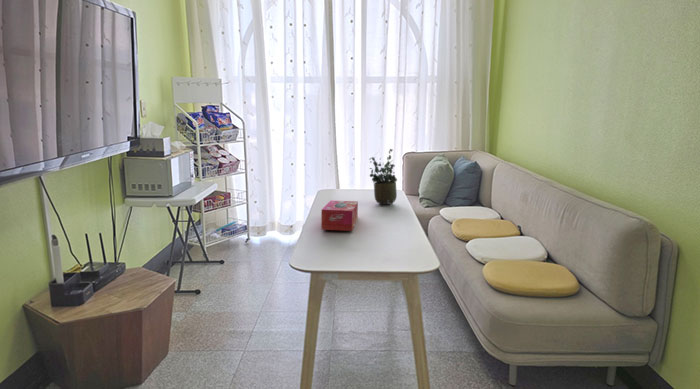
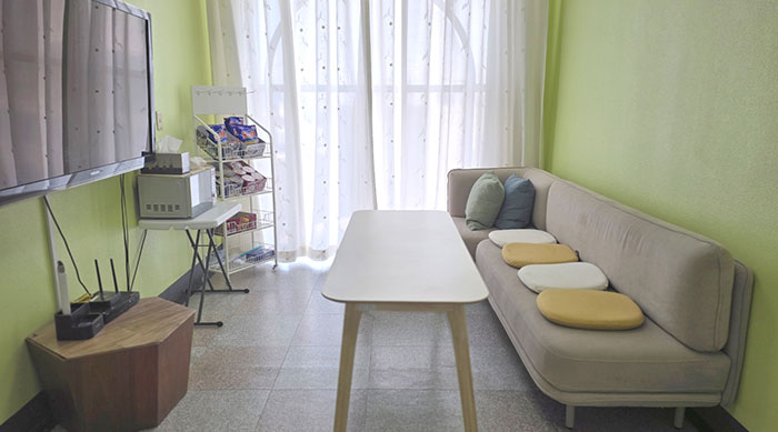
- tissue box (340, 214)
- potted plant (384, 176)
